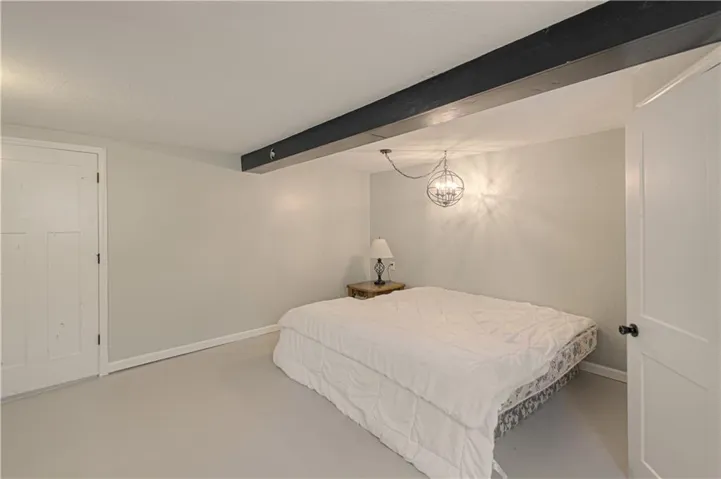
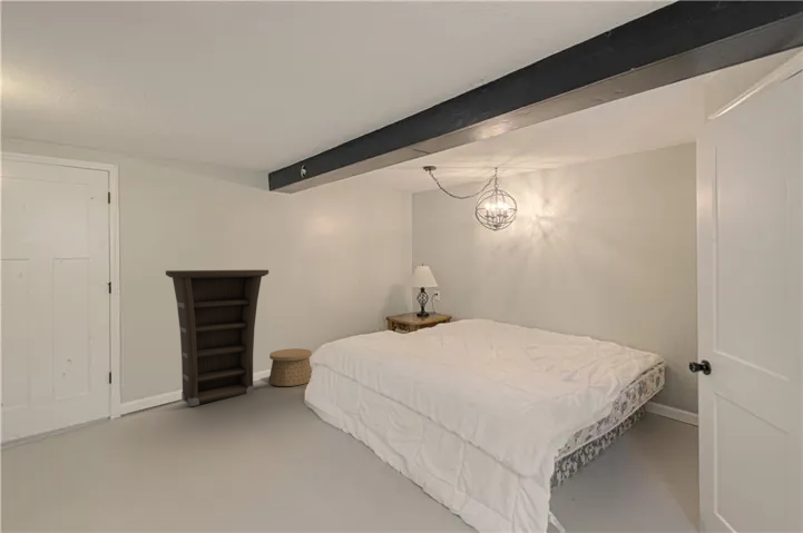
+ basket (291, 366)
+ cabinet (219, 333)
